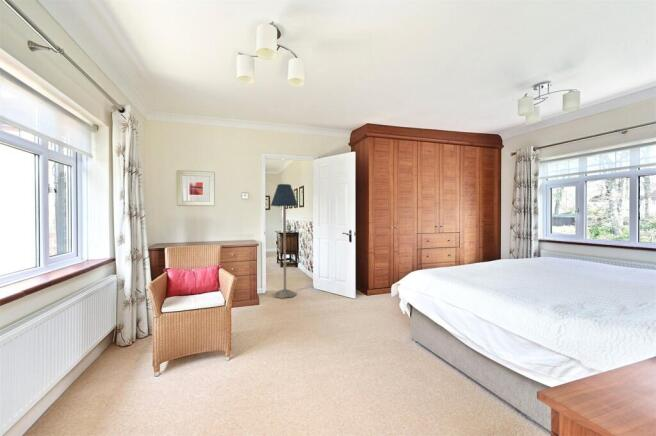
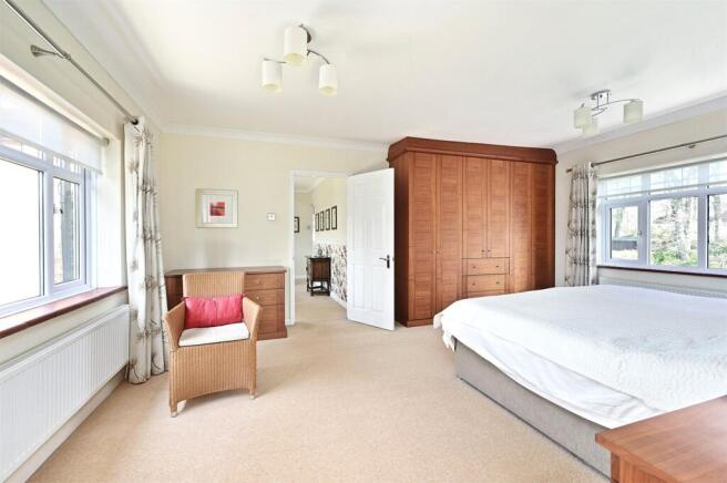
- floor lamp (284, 239)
